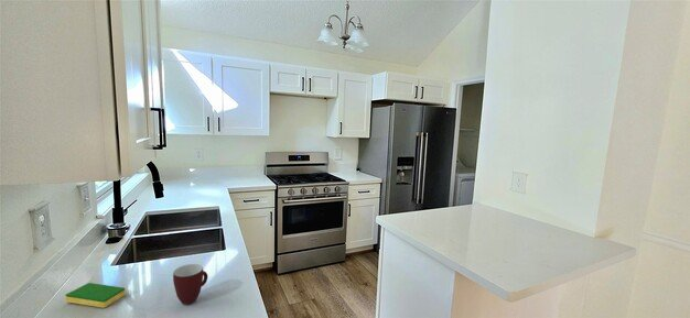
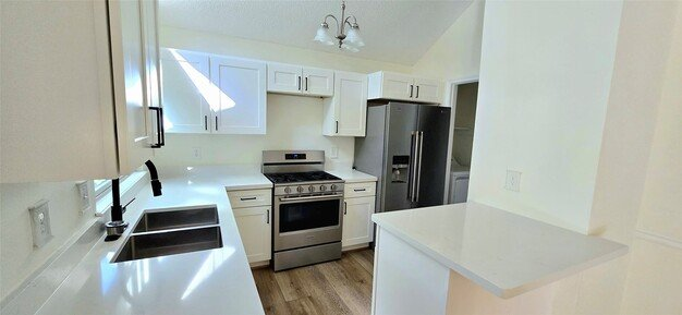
- dish sponge (96, 294)
- mug (192, 283)
